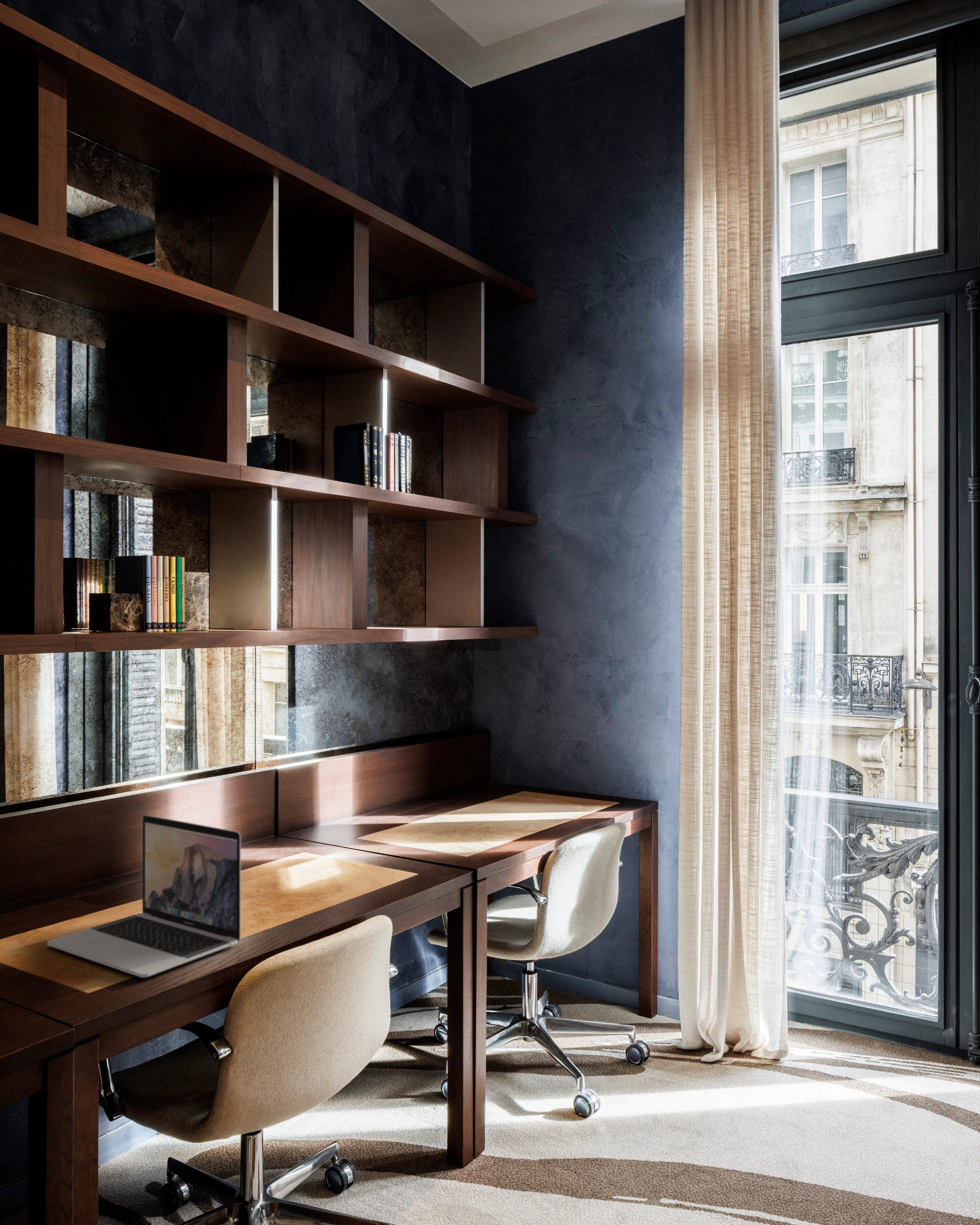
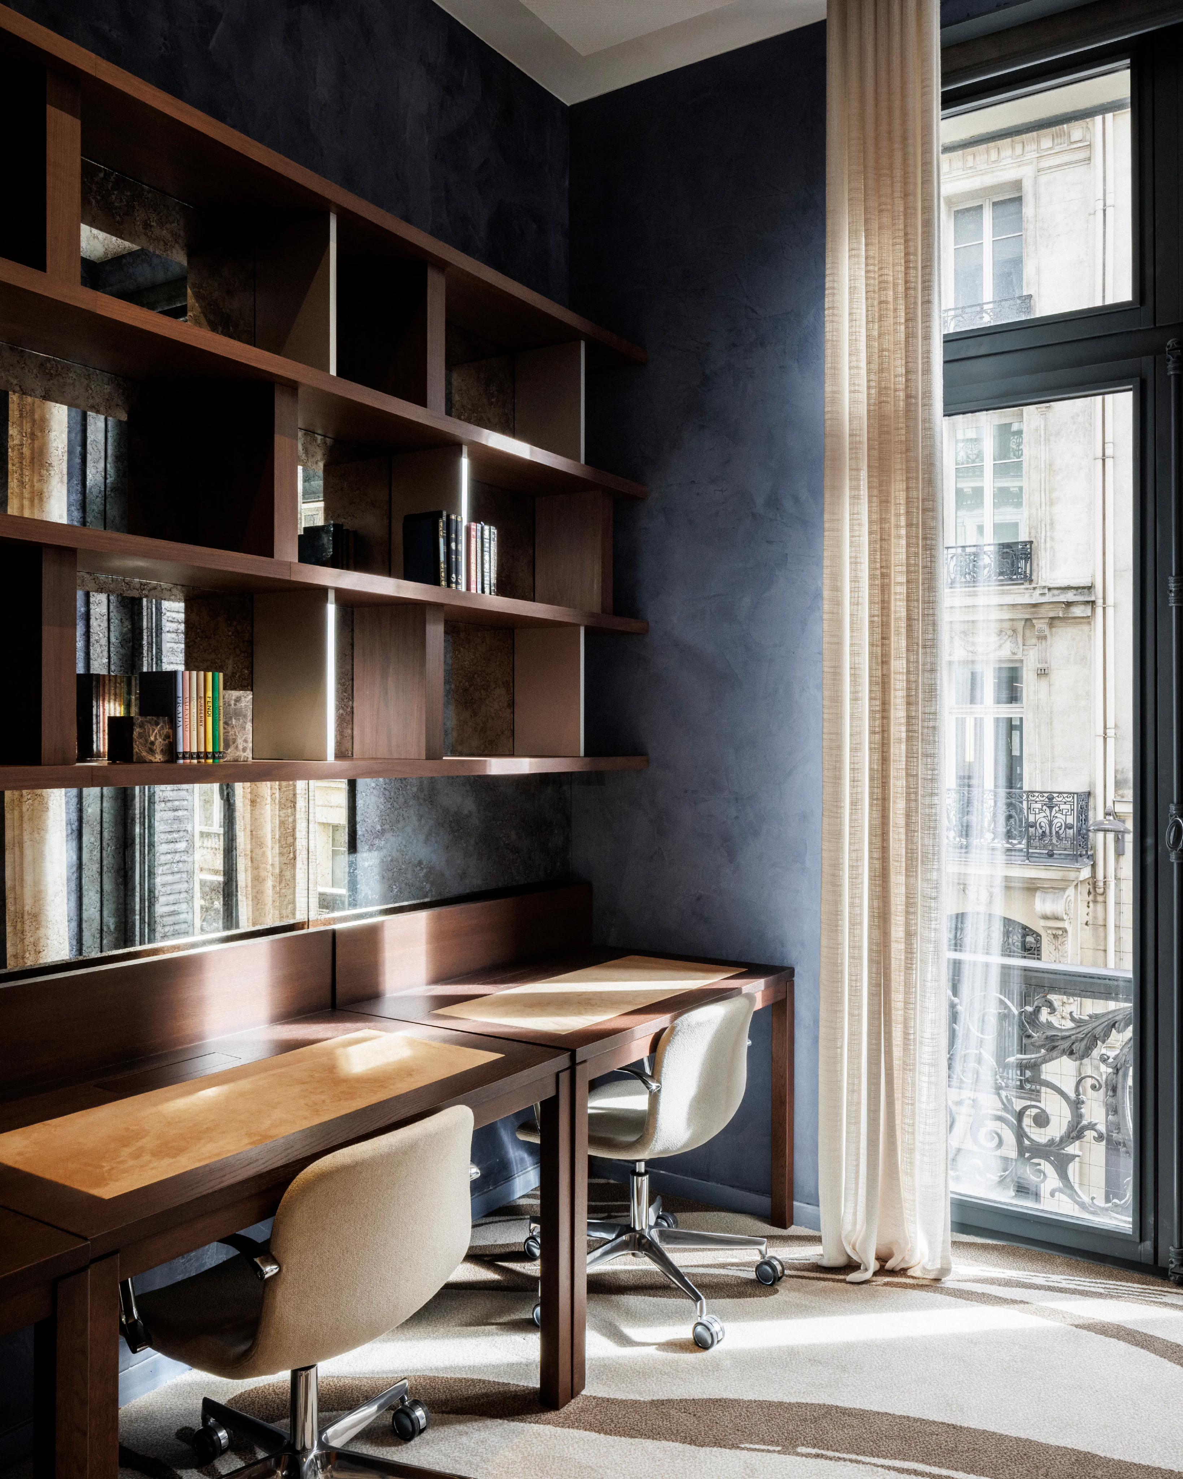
- laptop (144, 889)
